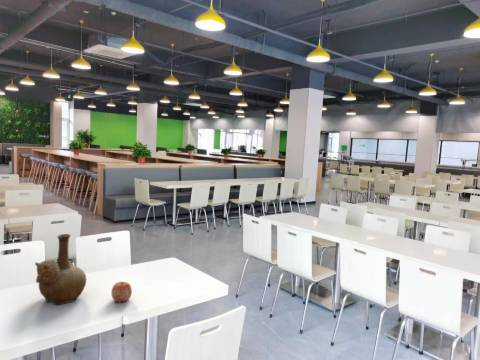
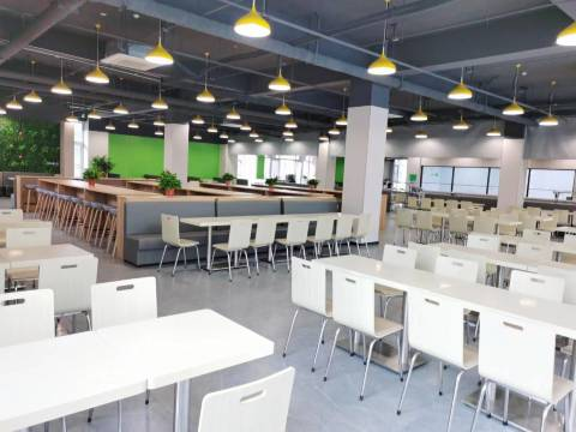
- vase (59, 268)
- apple (121, 291)
